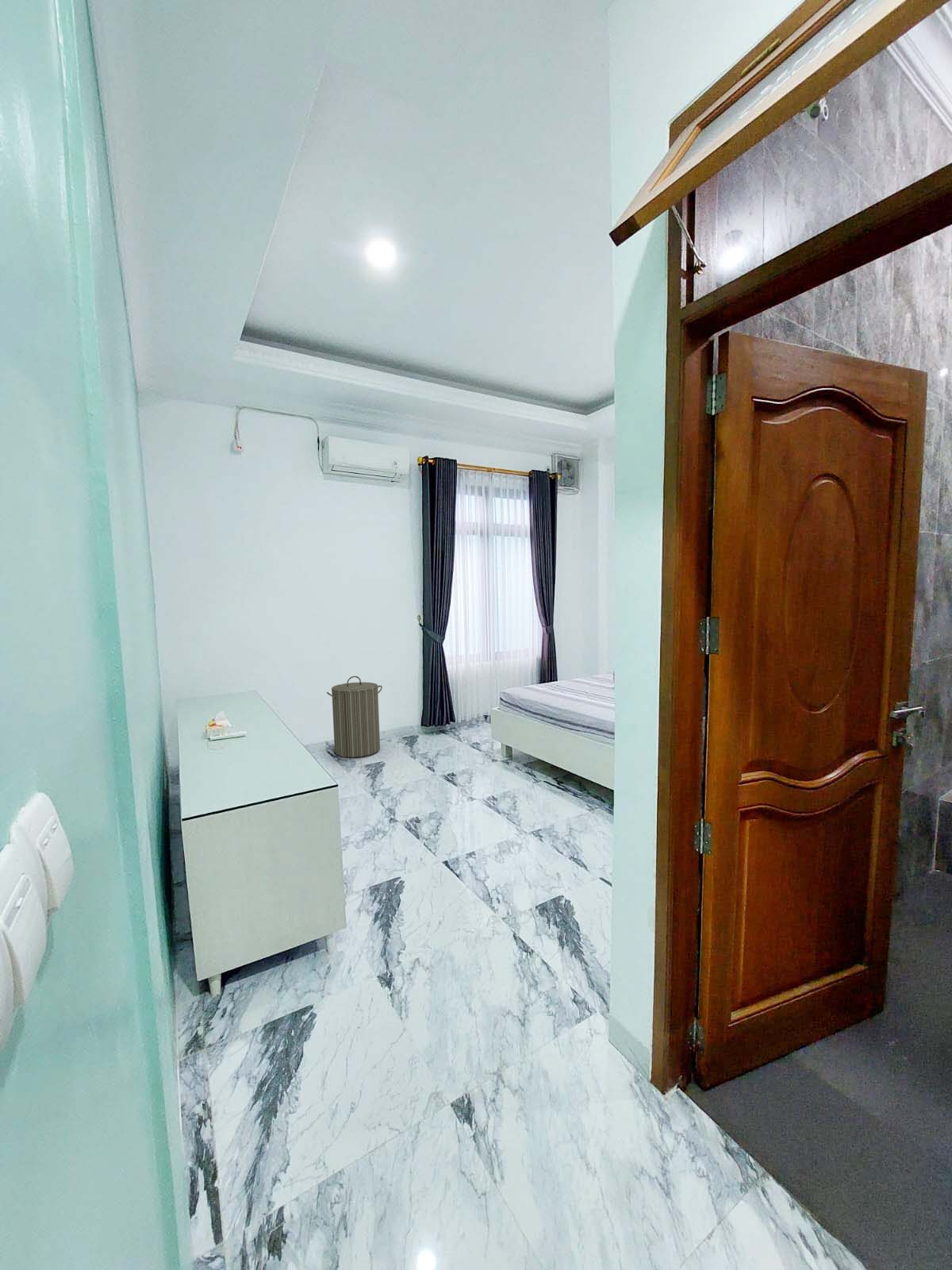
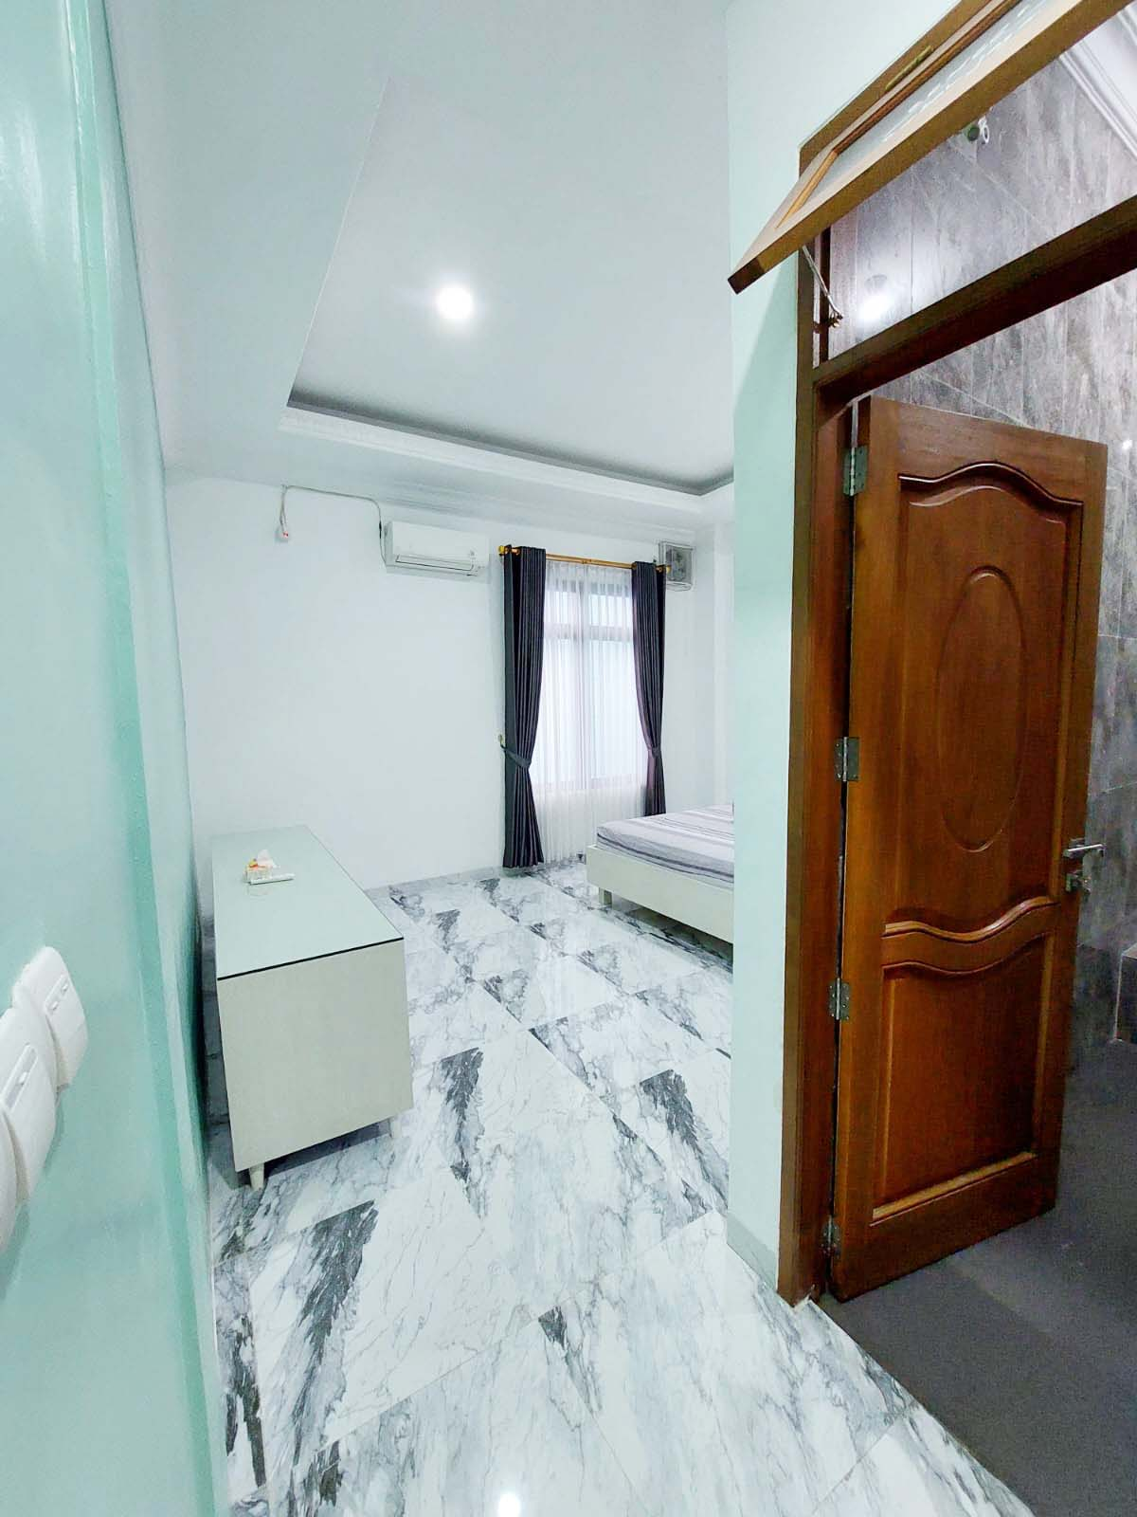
- laundry hamper (356, 713)
